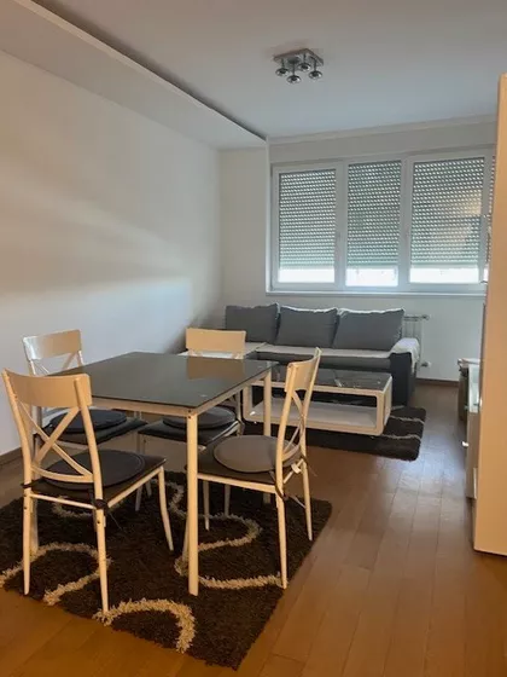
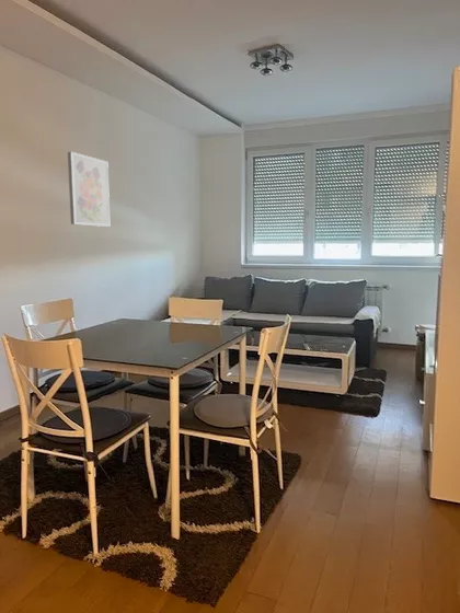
+ wall art (90, 192)
